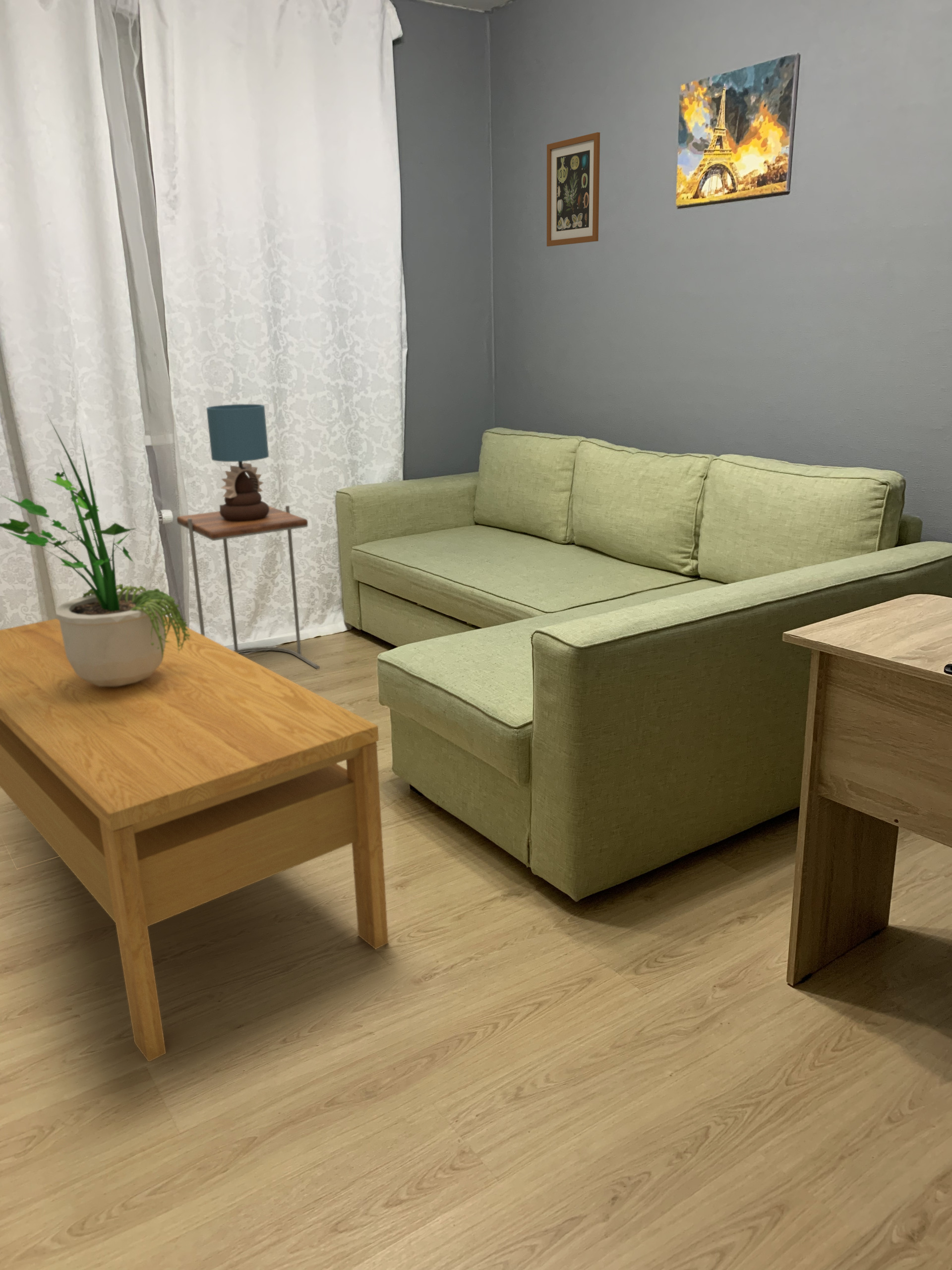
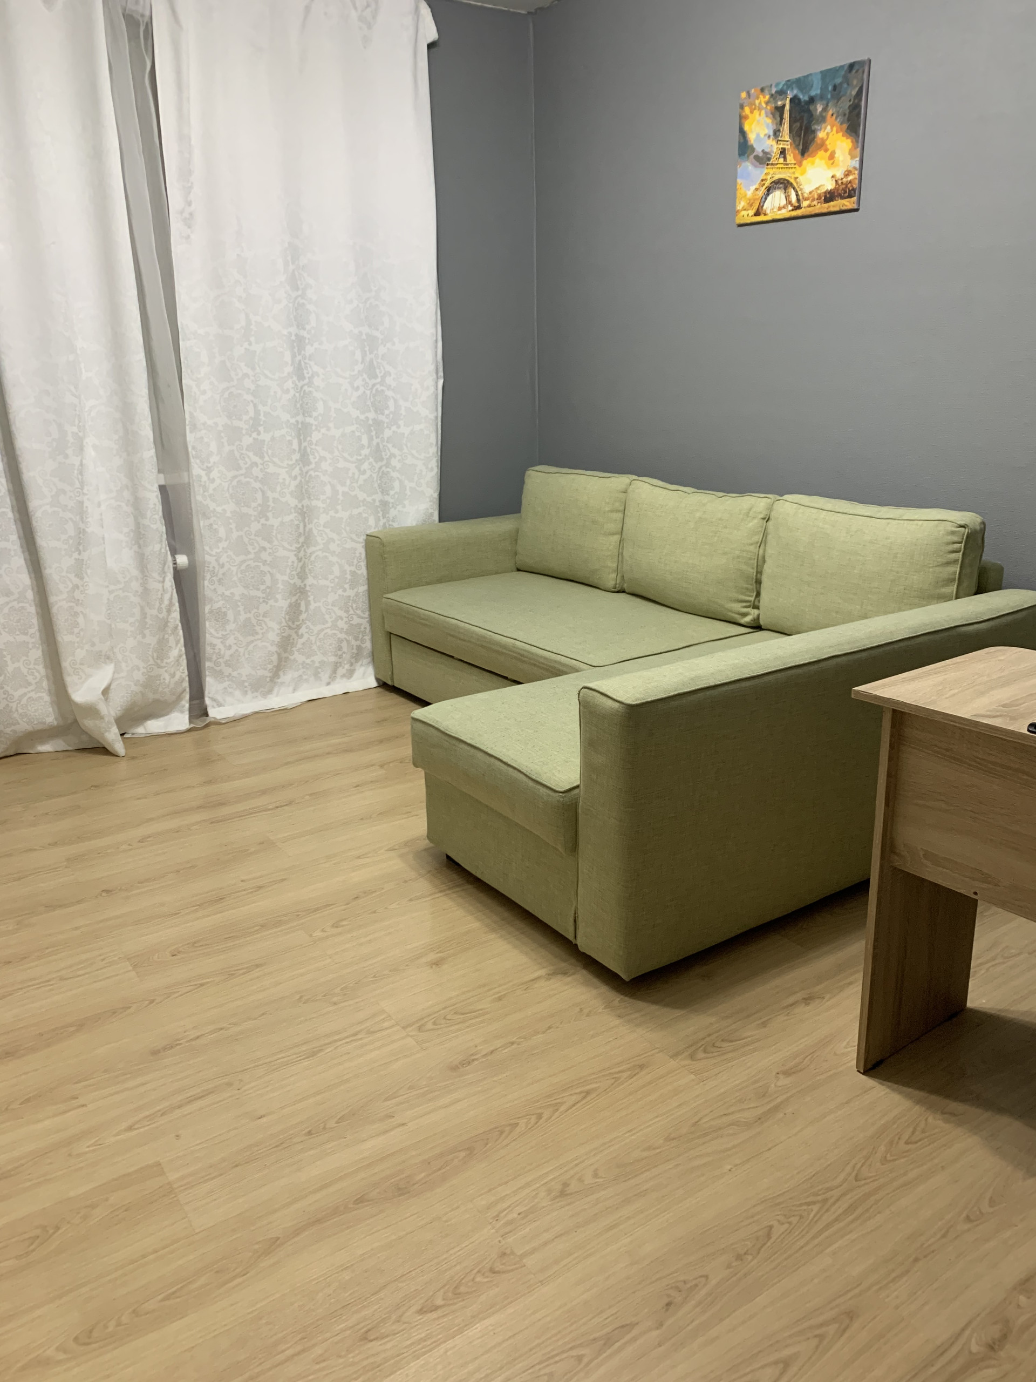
- wall art (572, 192)
- table lamp (240, 462)
- potted plant (89, 543)
- coffee table (142, 780)
- side table (232, 592)
